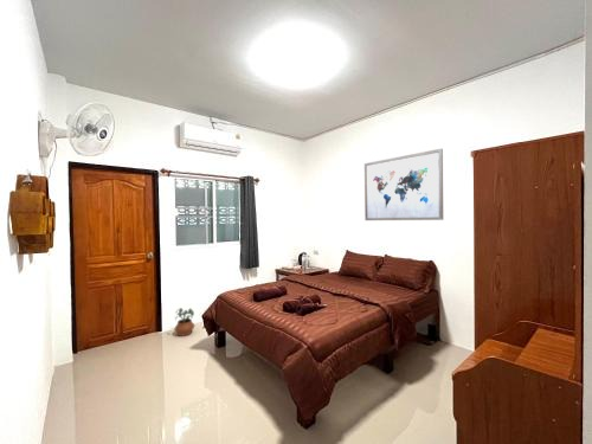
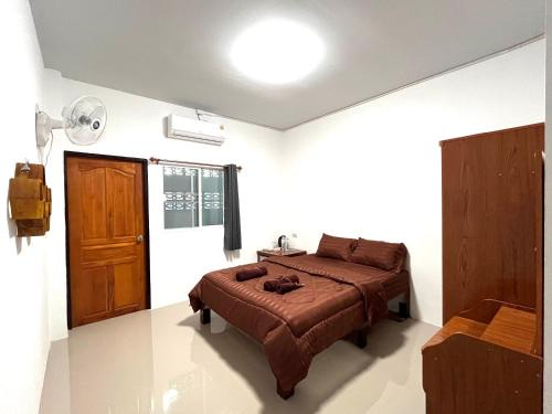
- wall art (399, 188)
- potted plant (184, 320)
